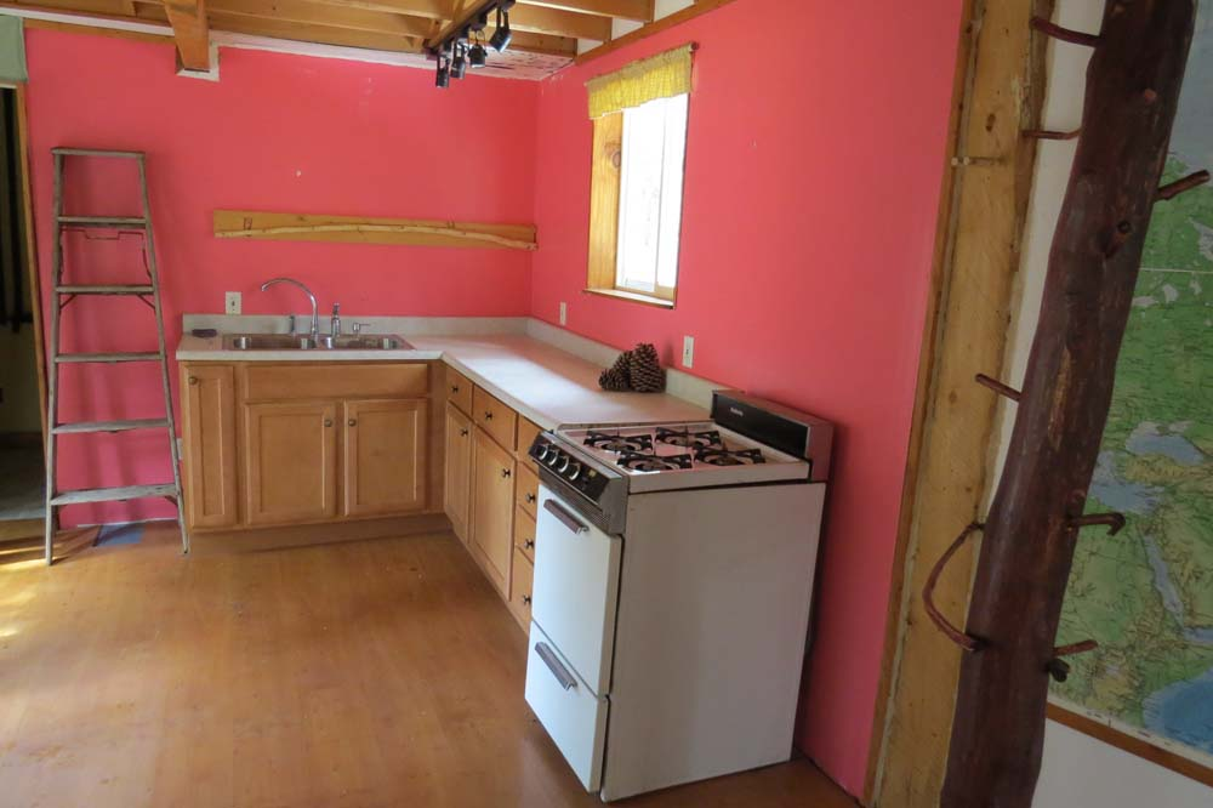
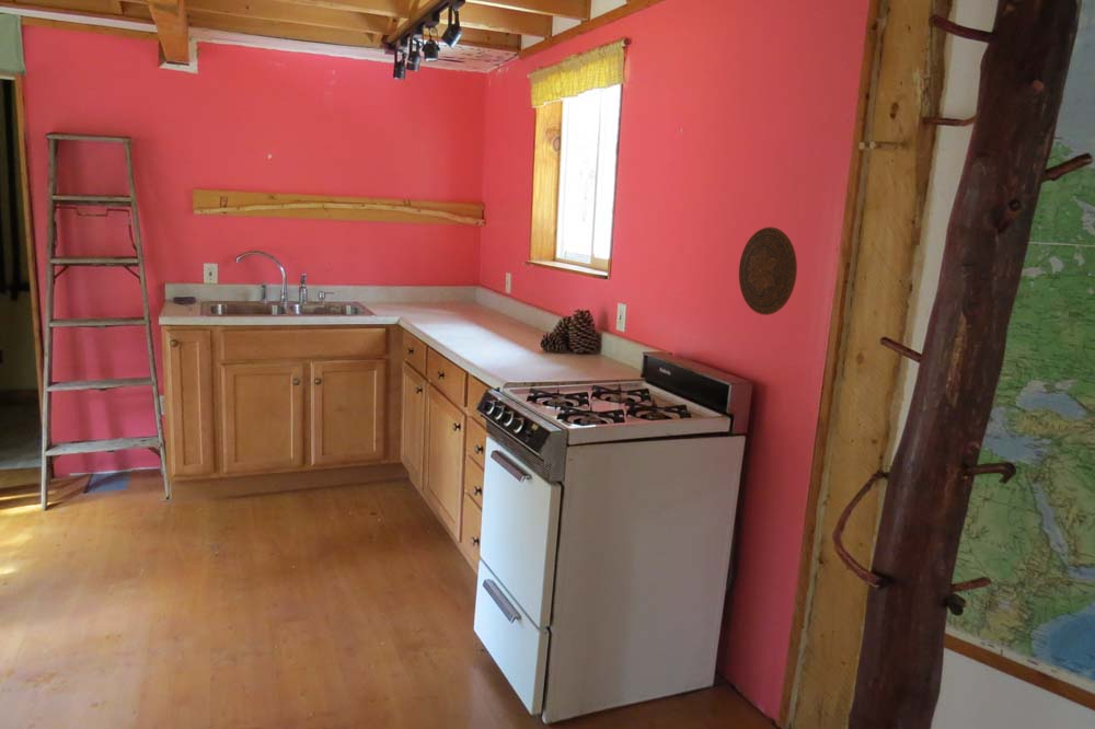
+ decorative plate (763, 270)
